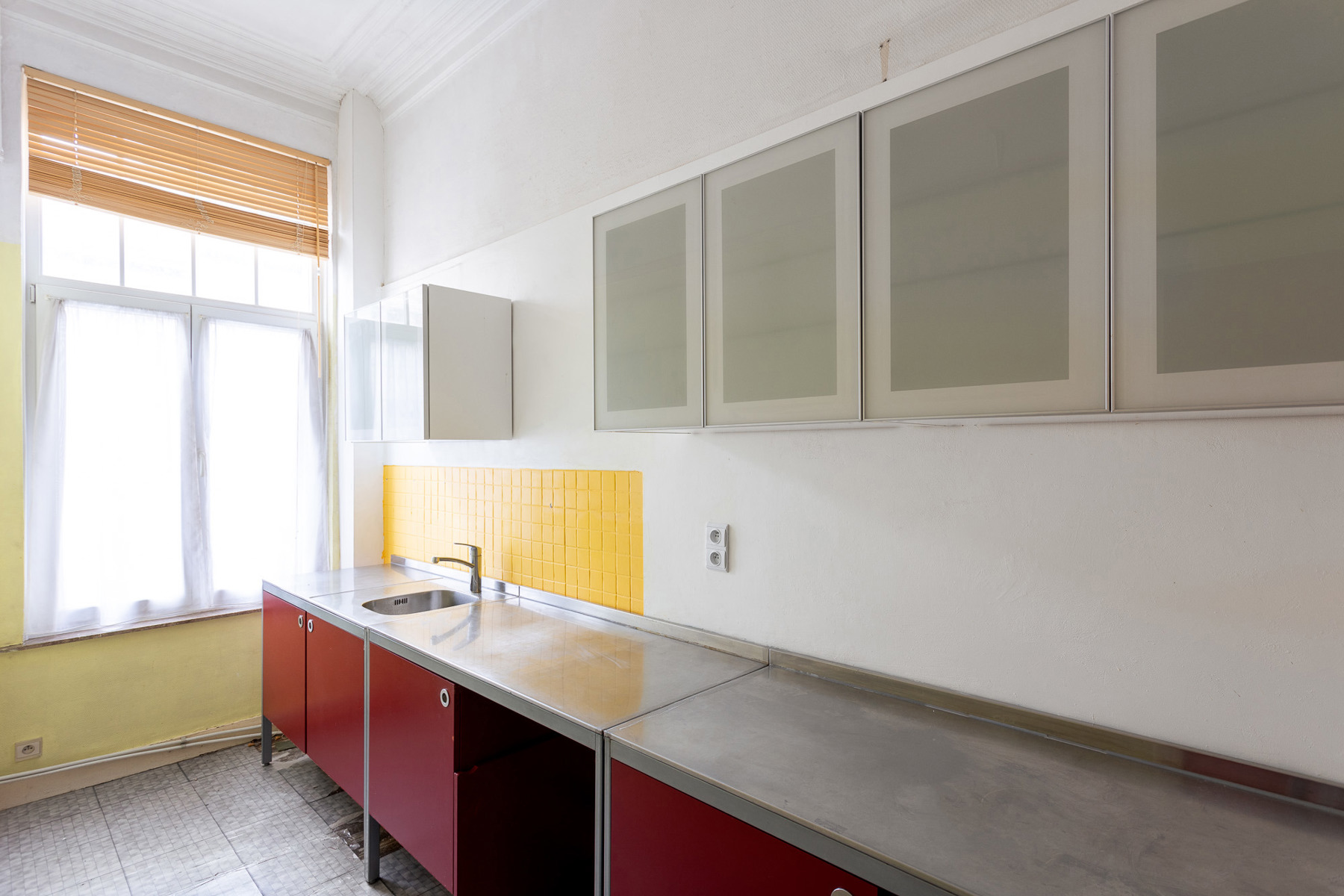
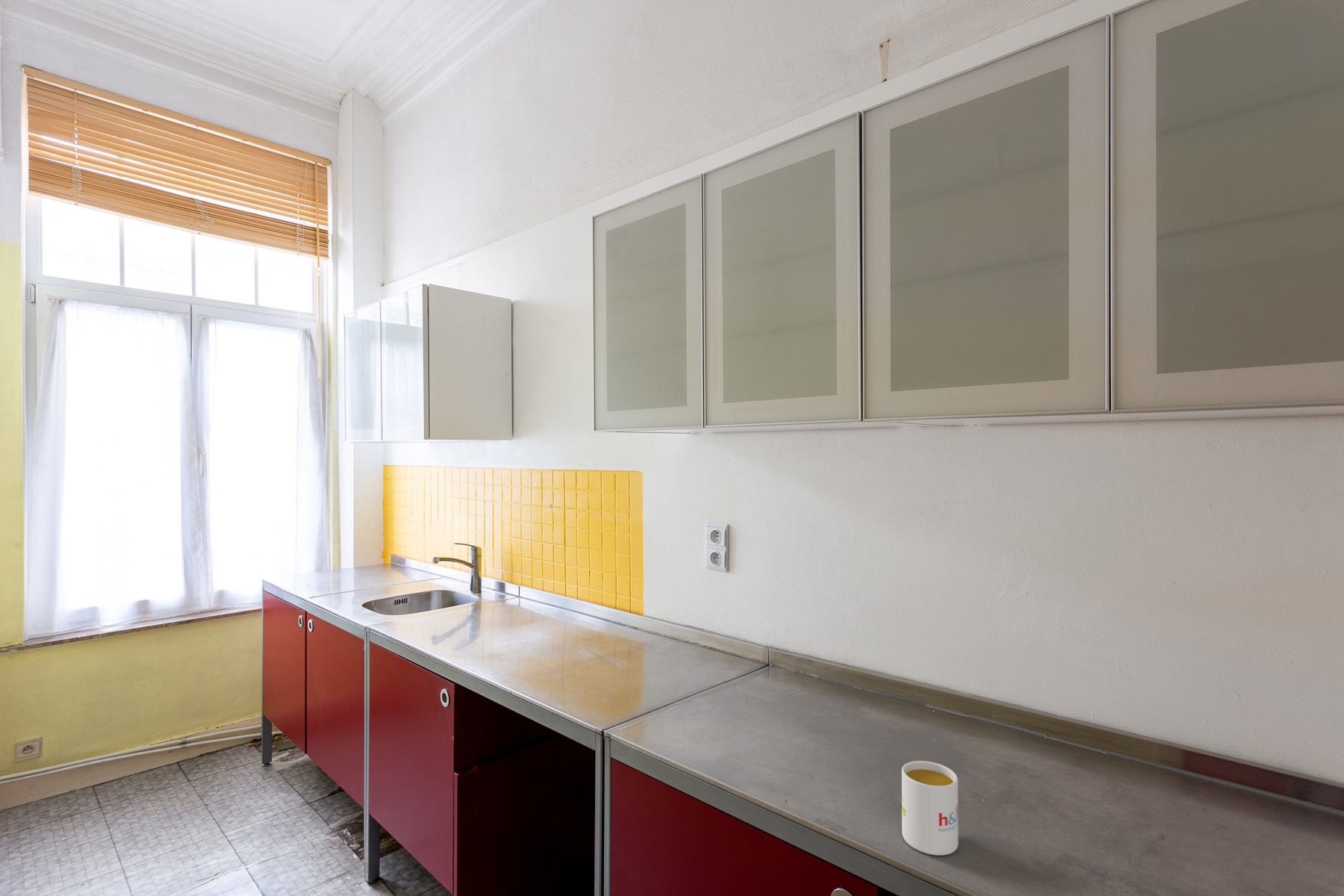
+ mug (930, 801)
